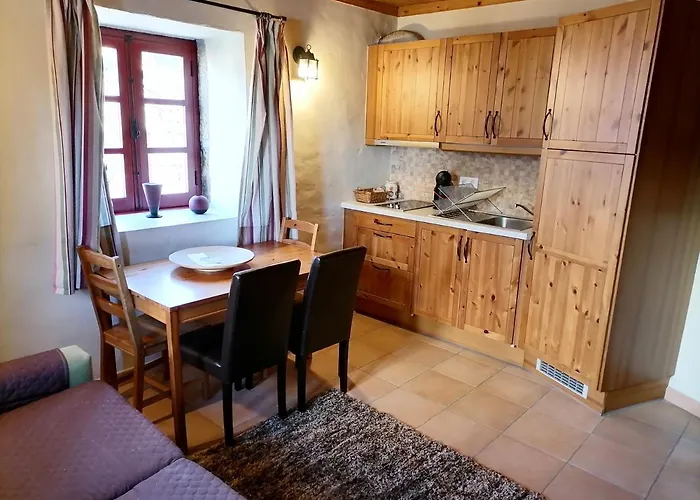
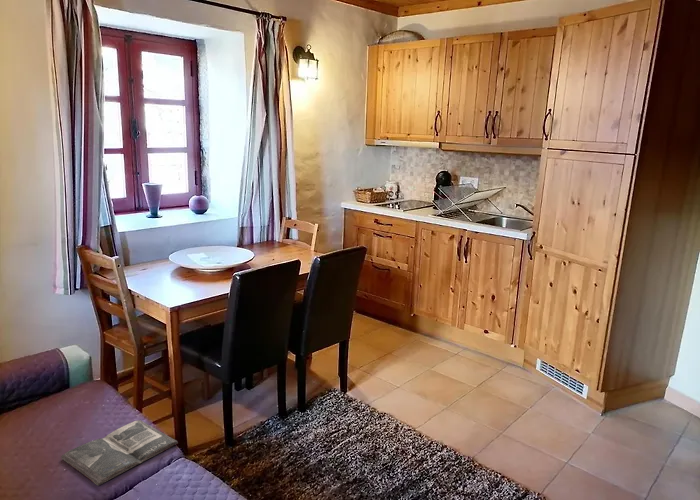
+ magazine (121, 448)
